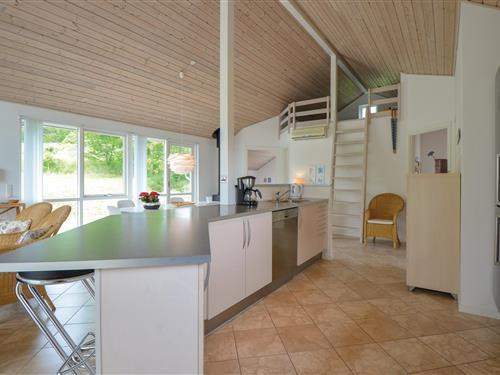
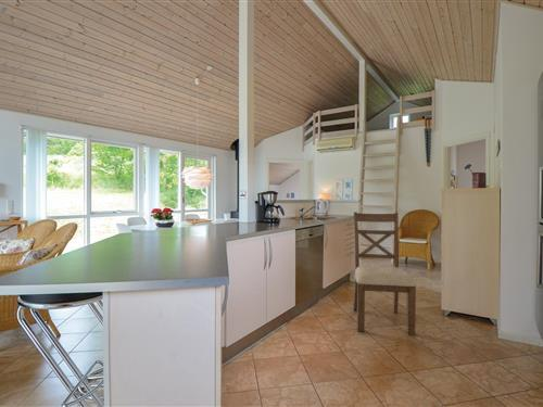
+ chair (380, 267)
